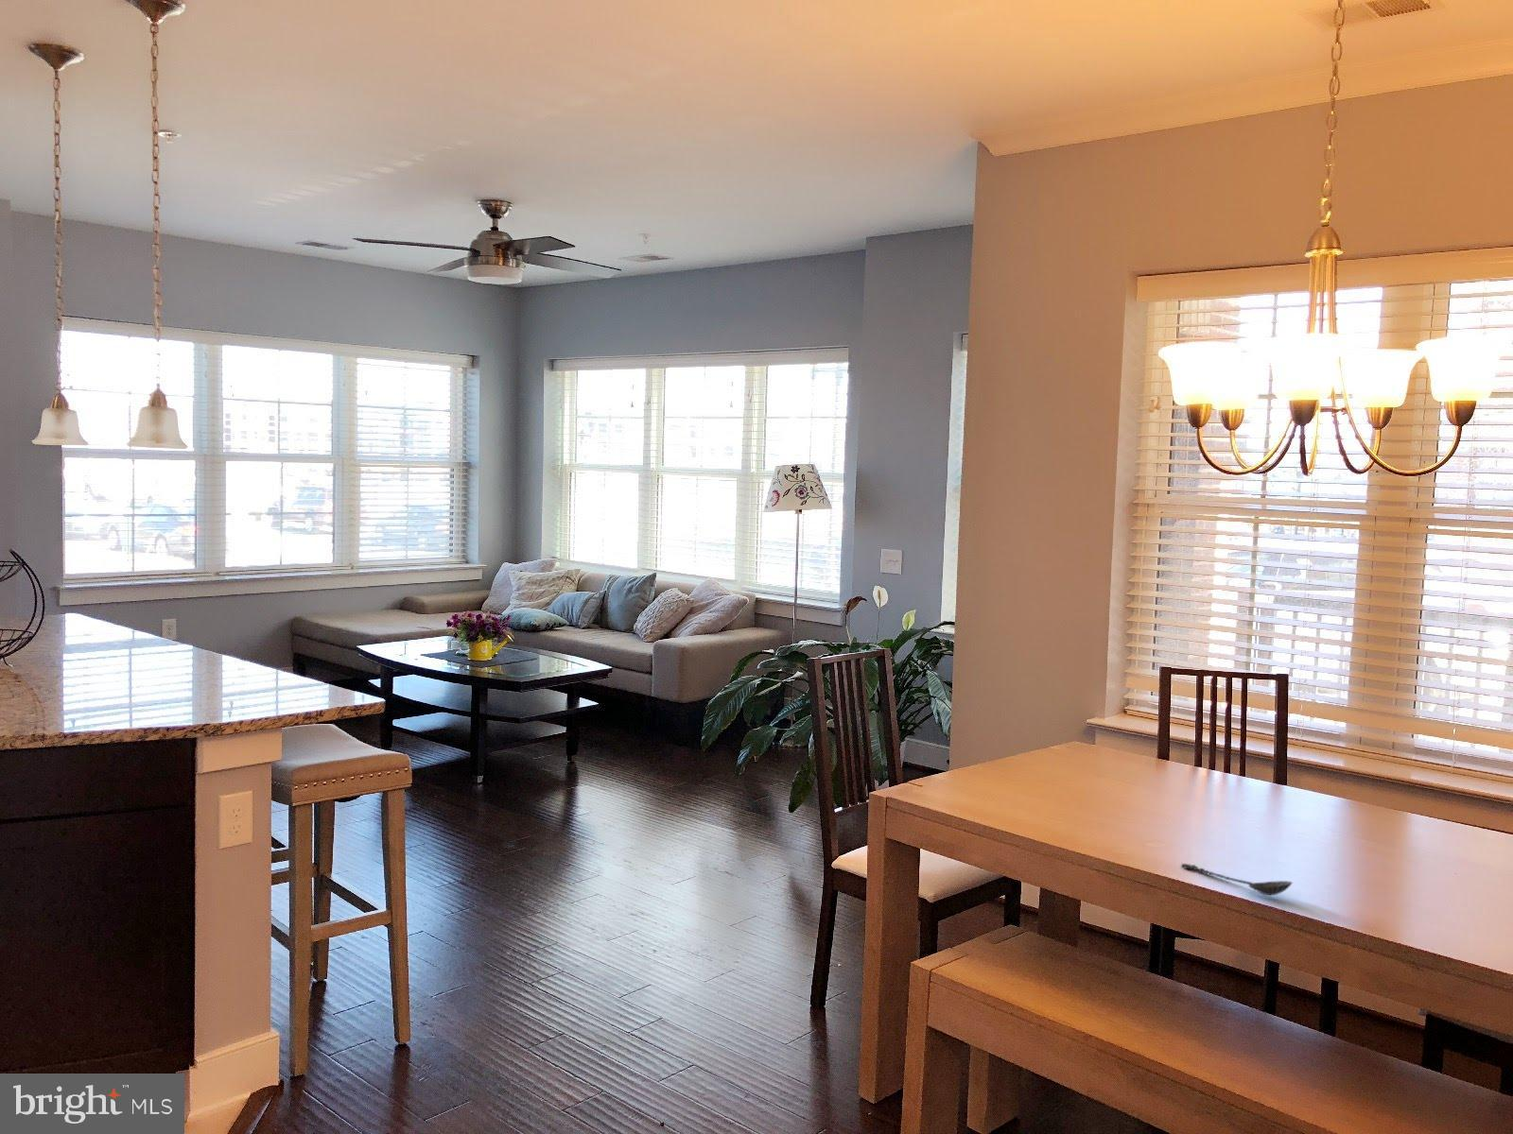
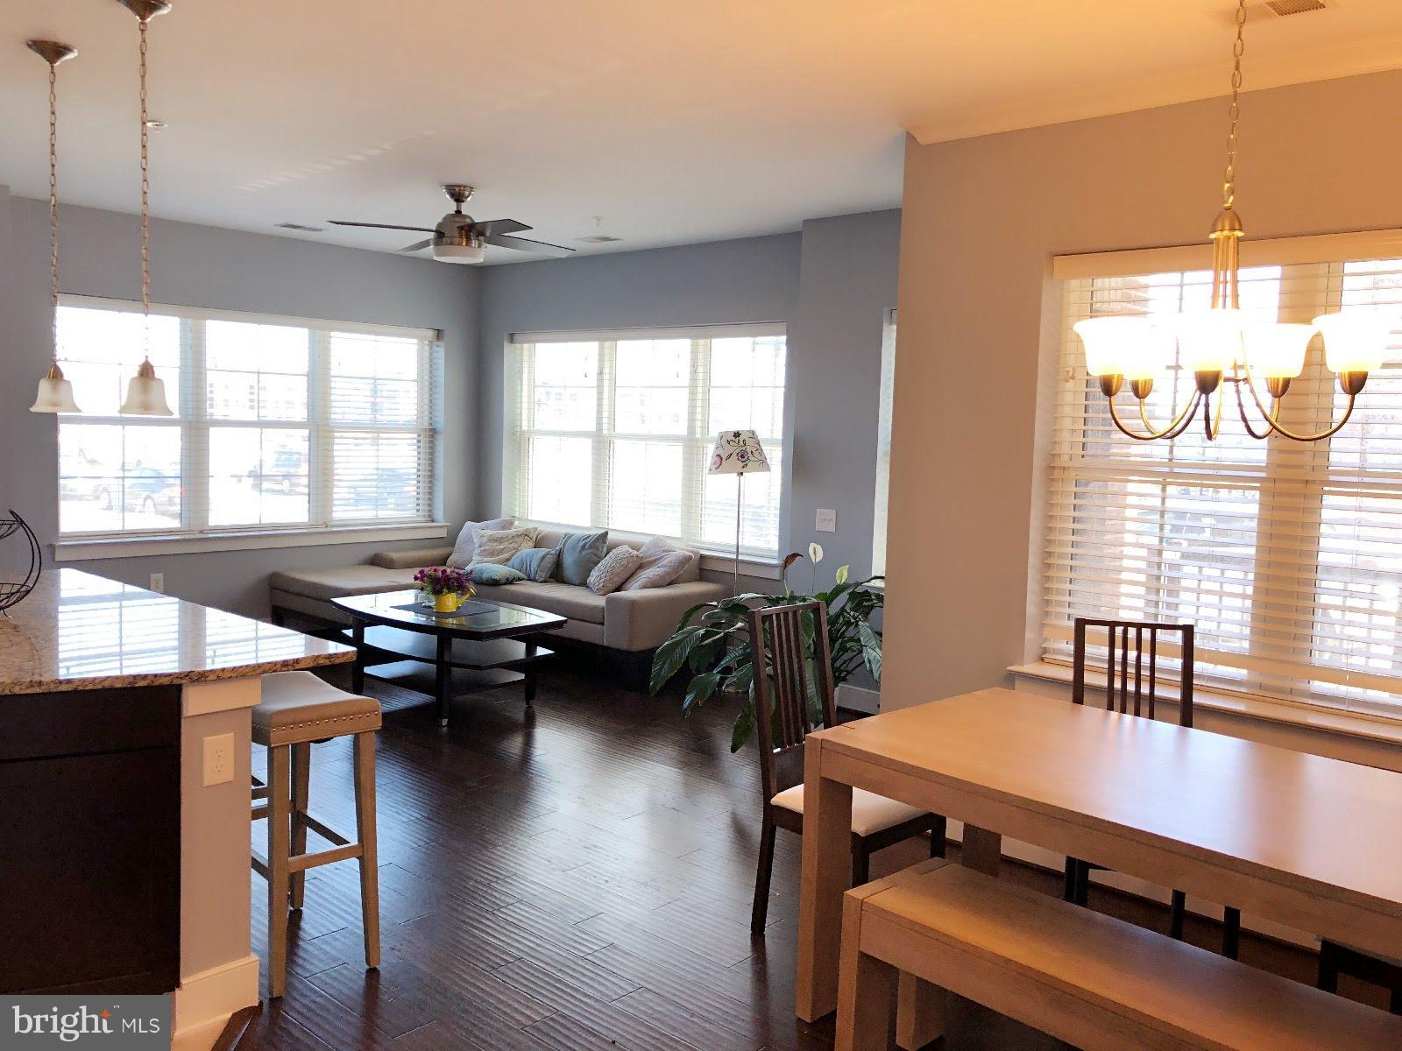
- spoon (1232, 878)
